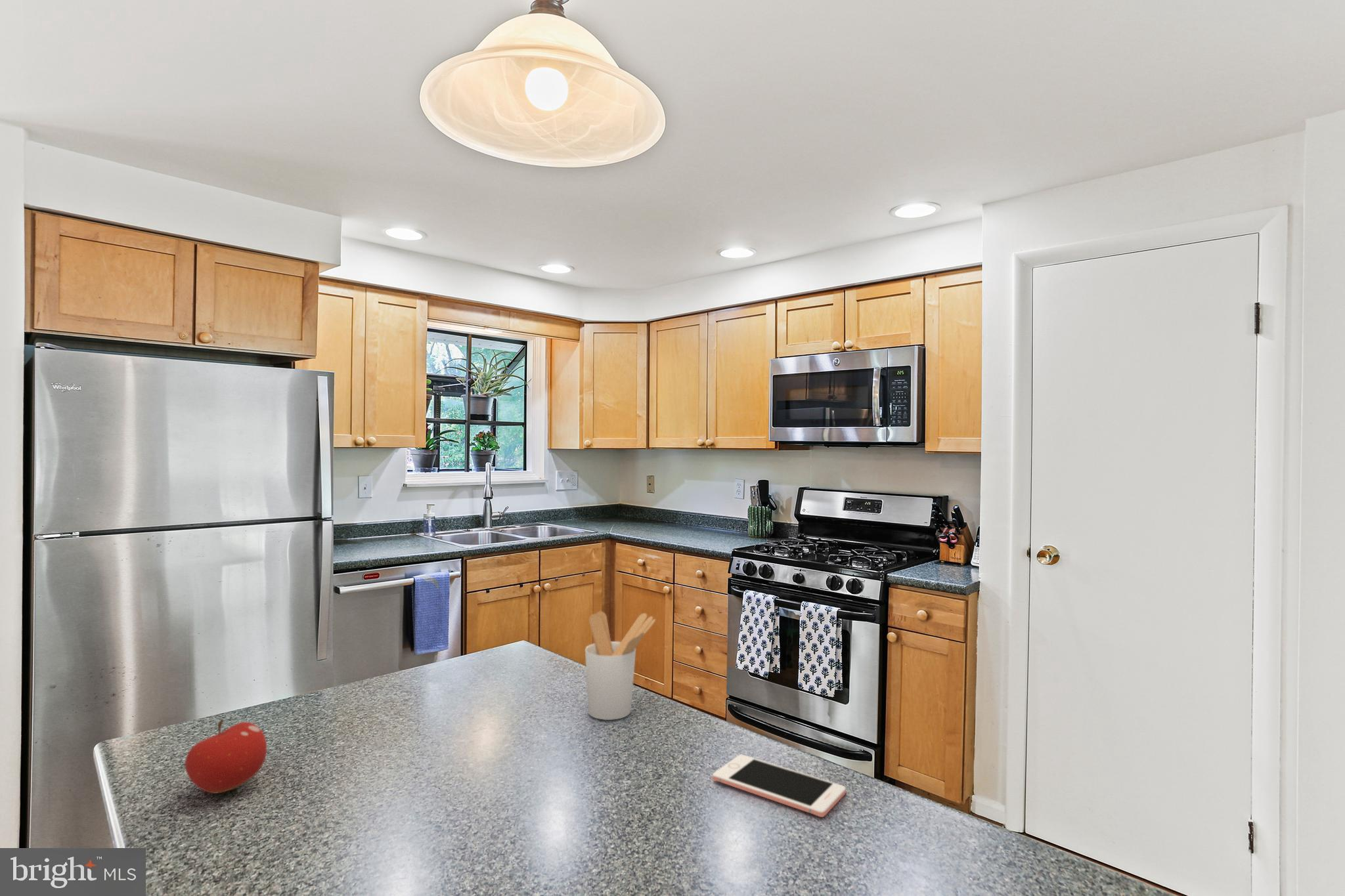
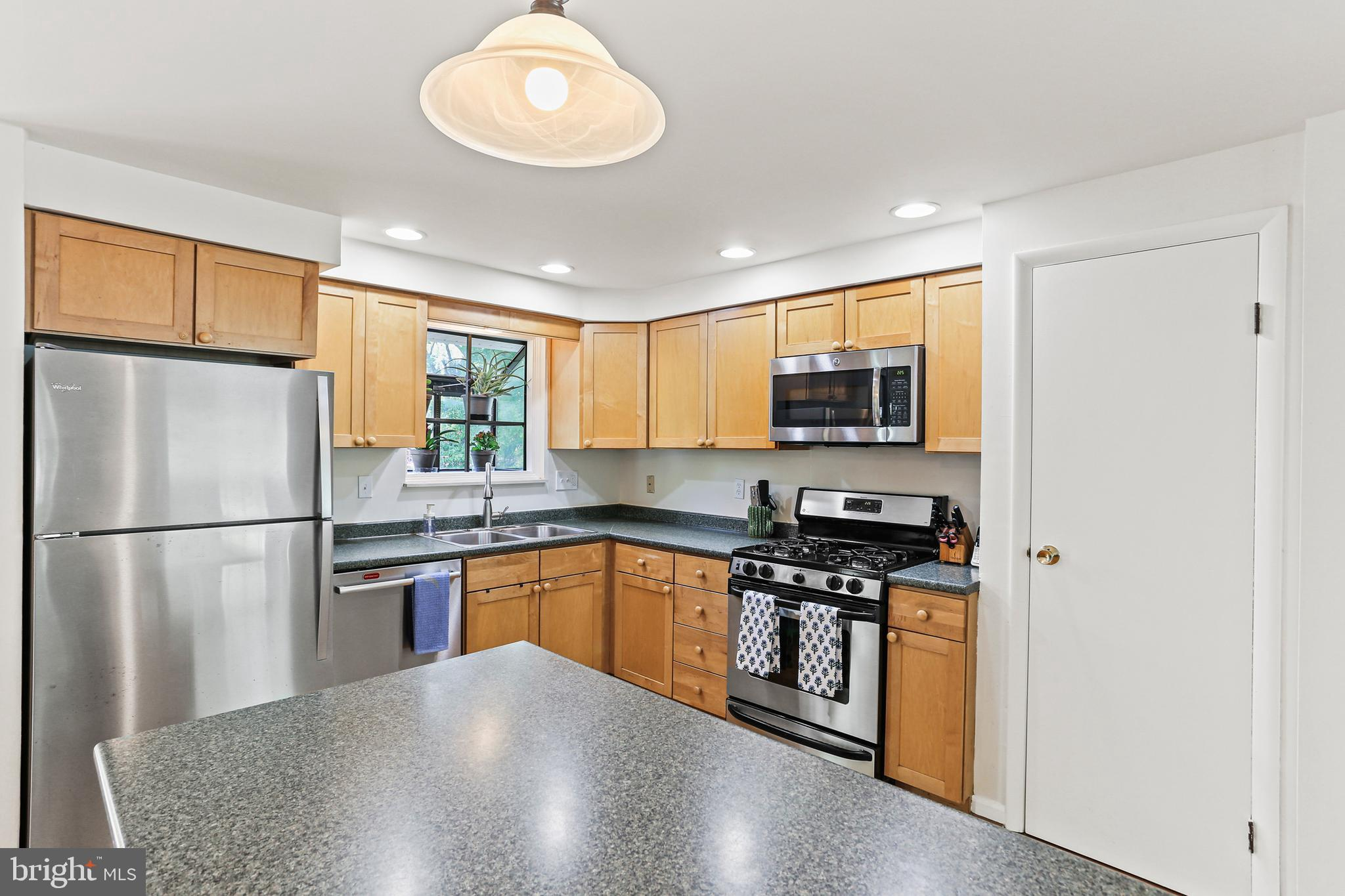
- utensil holder (621, 662)
- cell phone (778, 783)
- fruit (228, 755)
